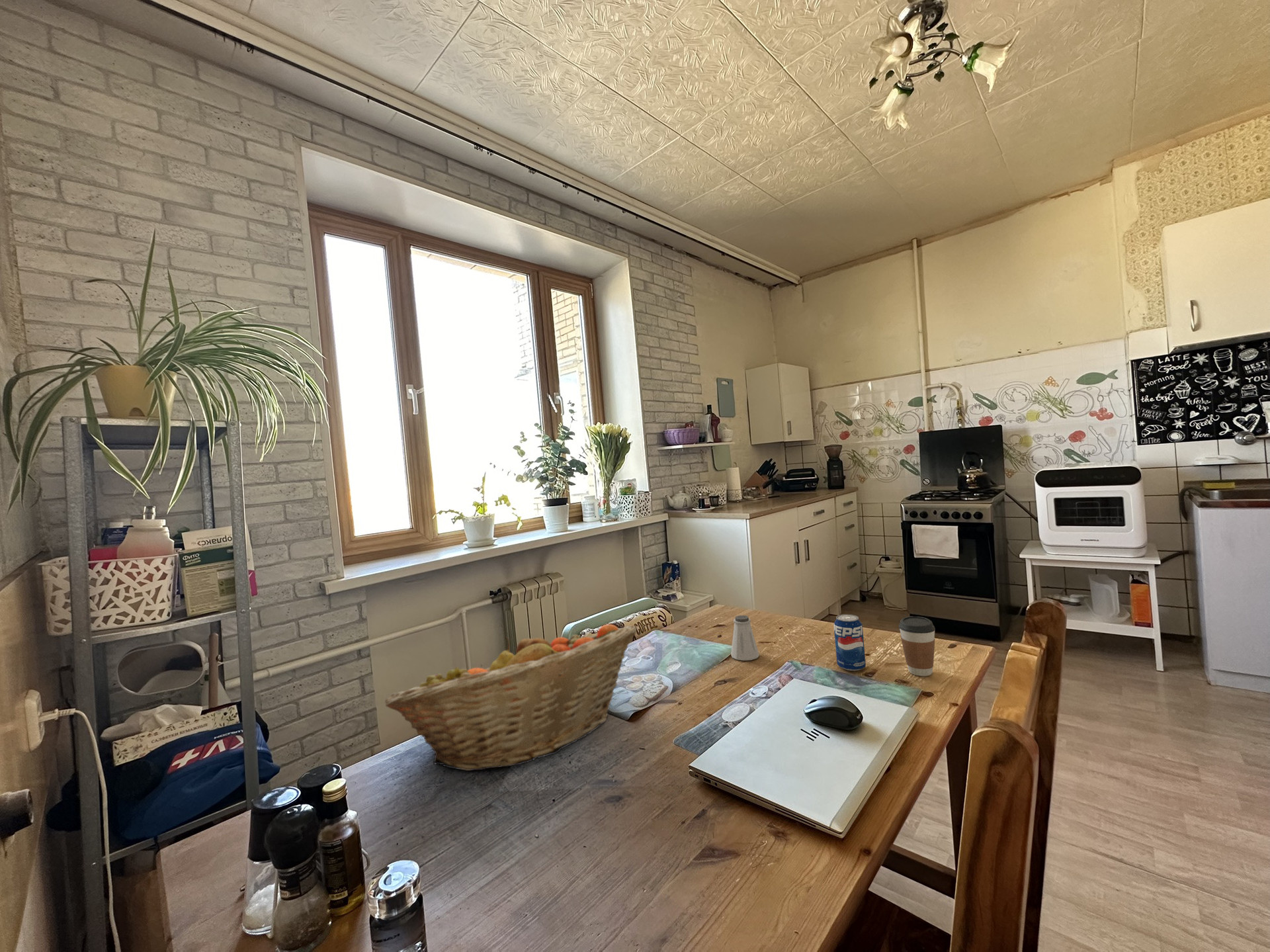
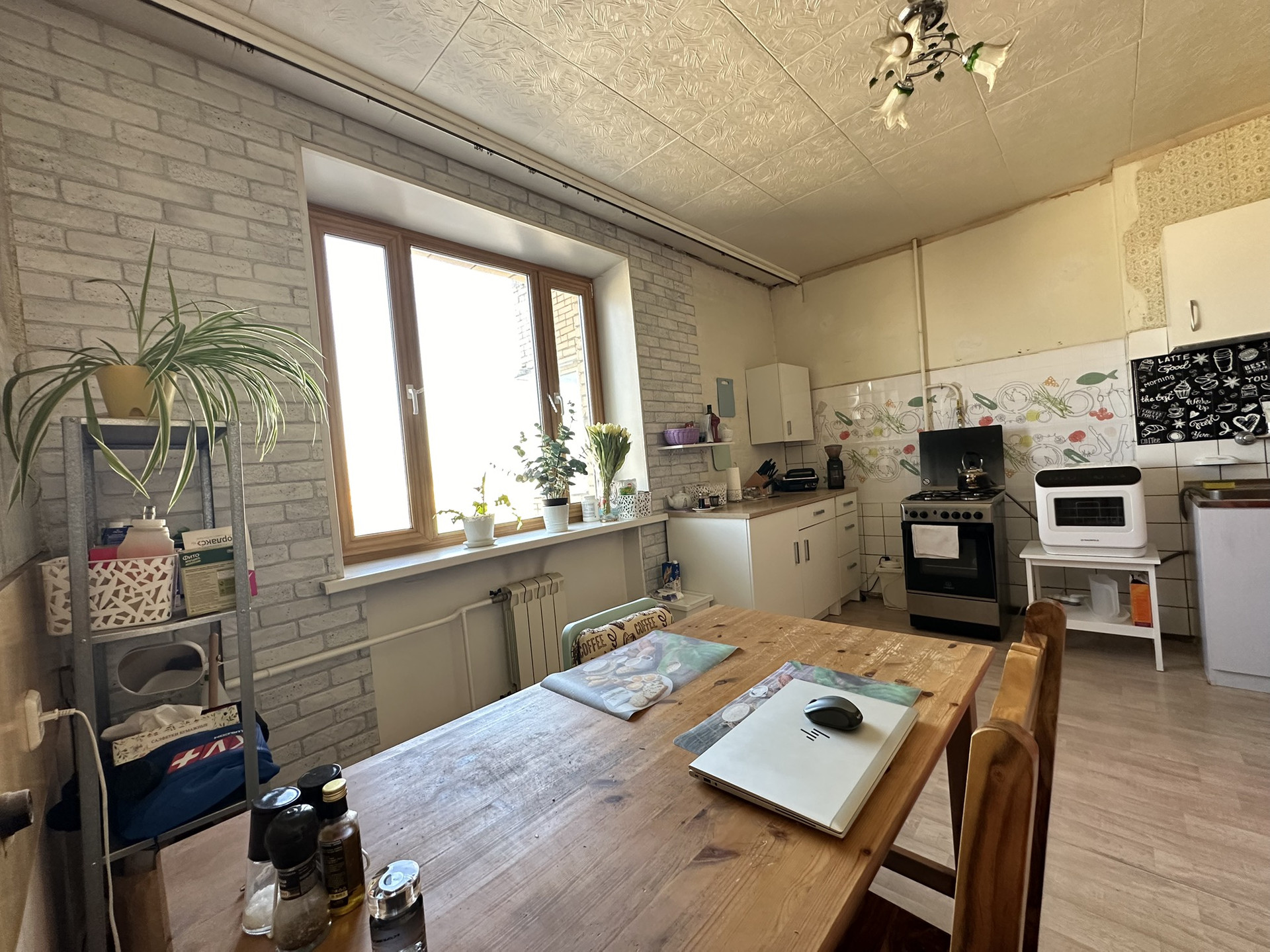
- fruit basket (523, 681)
- coffee cup (918, 646)
- saltshaker (743, 636)
- beverage can (849, 642)
